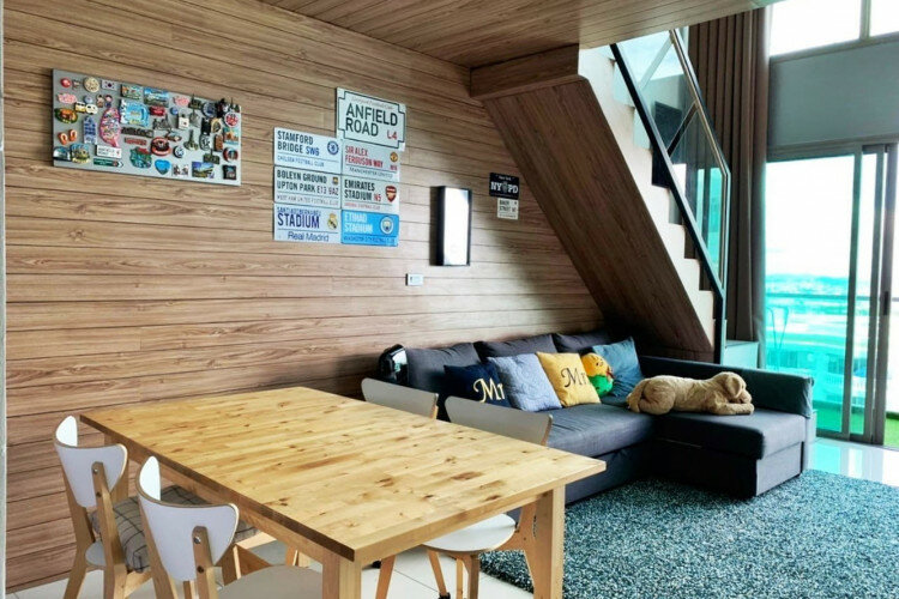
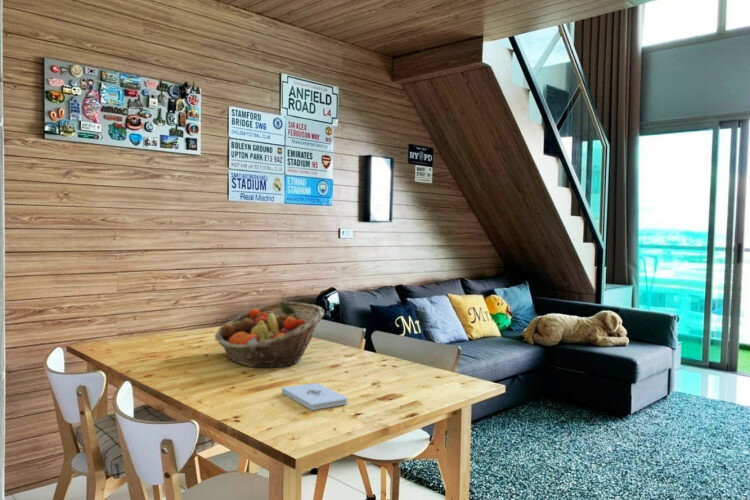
+ fruit basket (269, 332)
+ notepad (314, 395)
